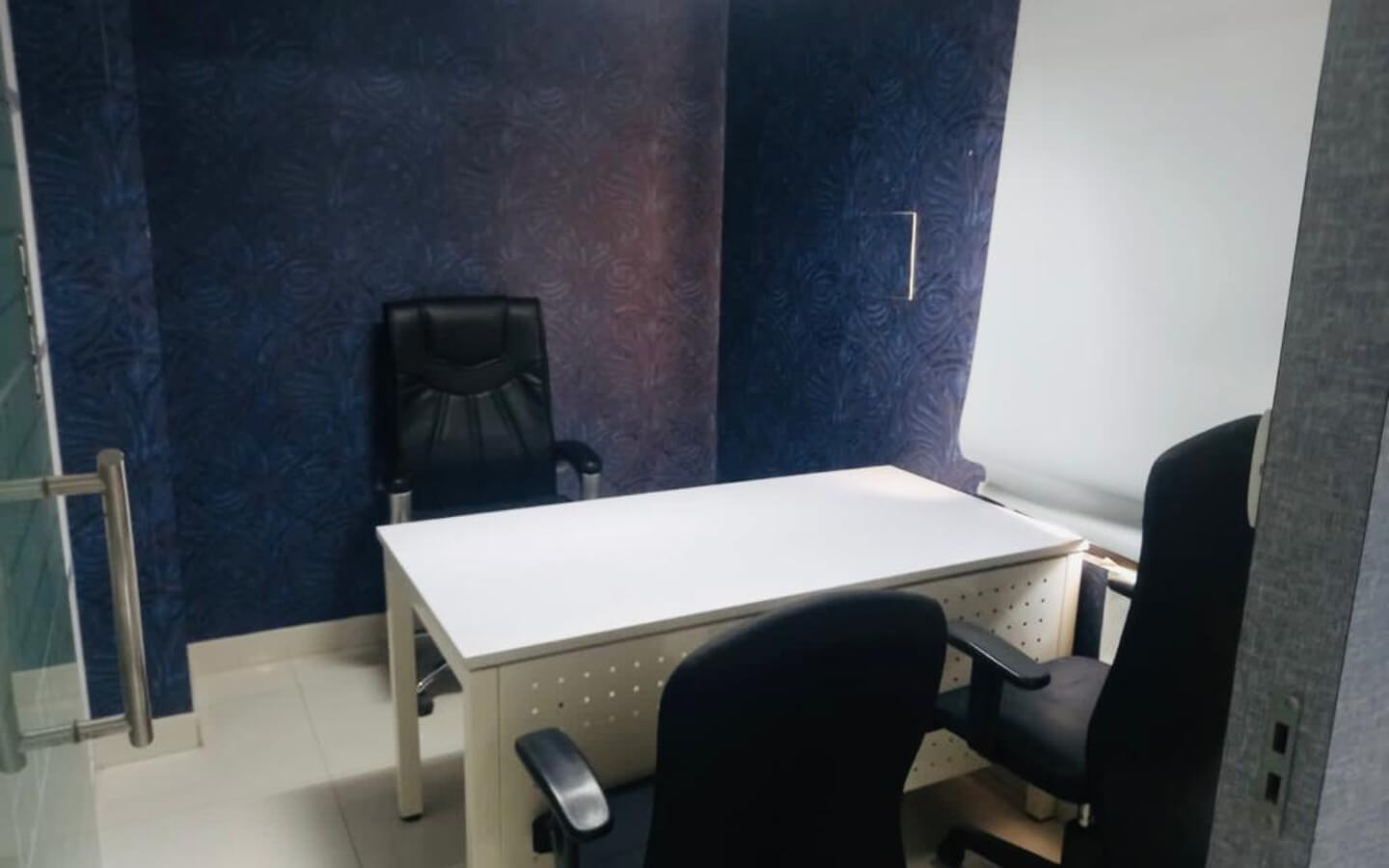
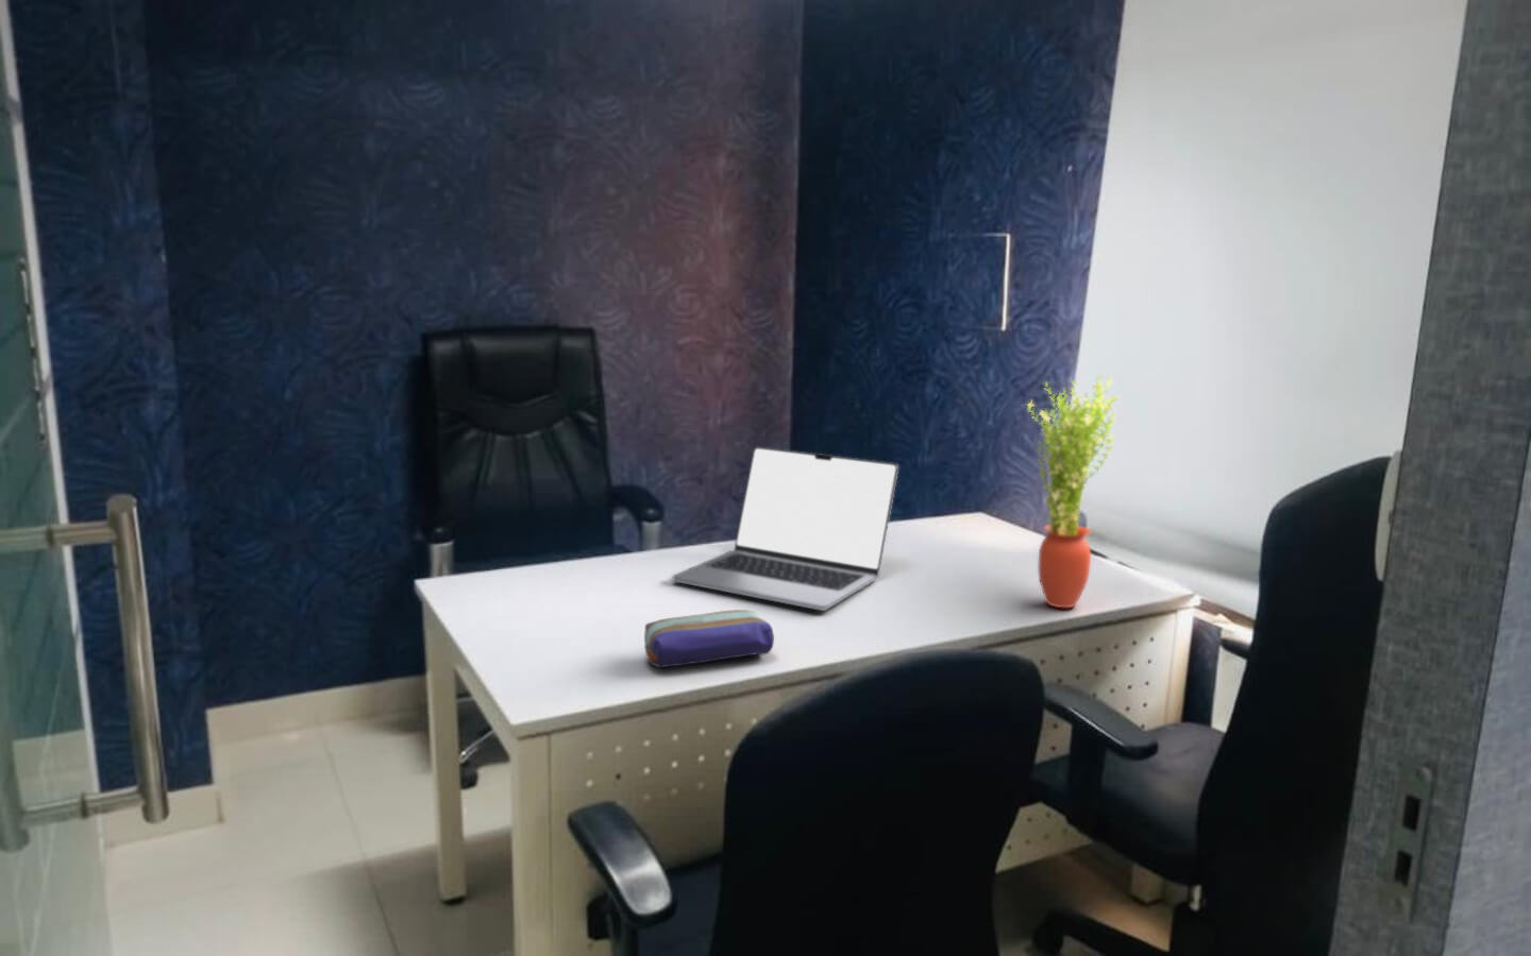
+ laptop (787, 522)
+ potted plant (1069, 489)
+ pencil case (709, 638)
